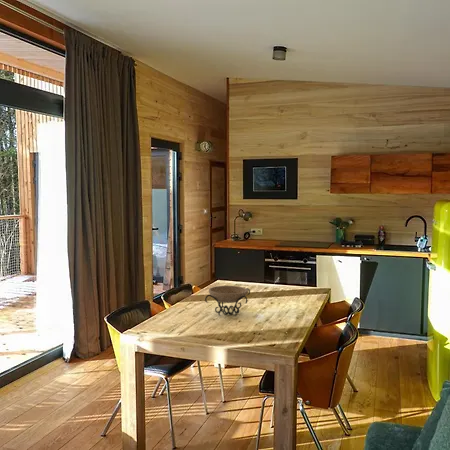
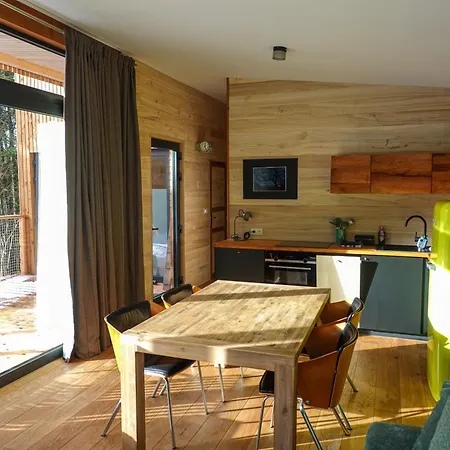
- decorative bowl (228, 302)
